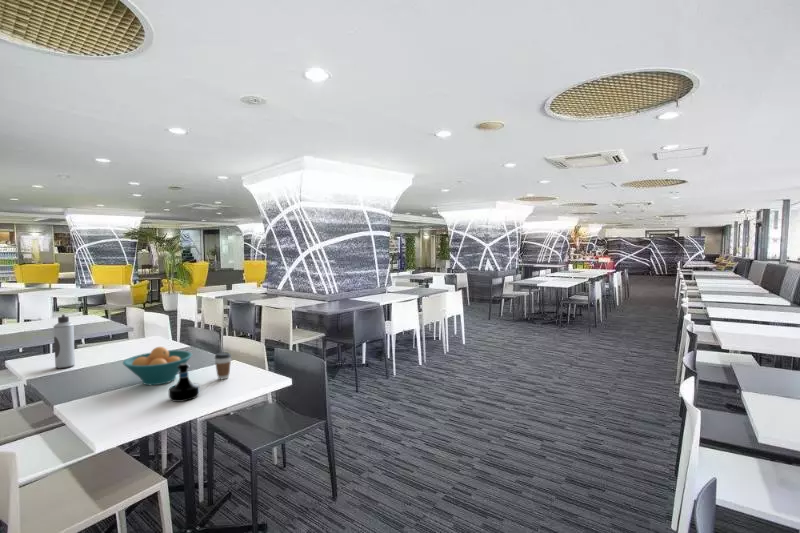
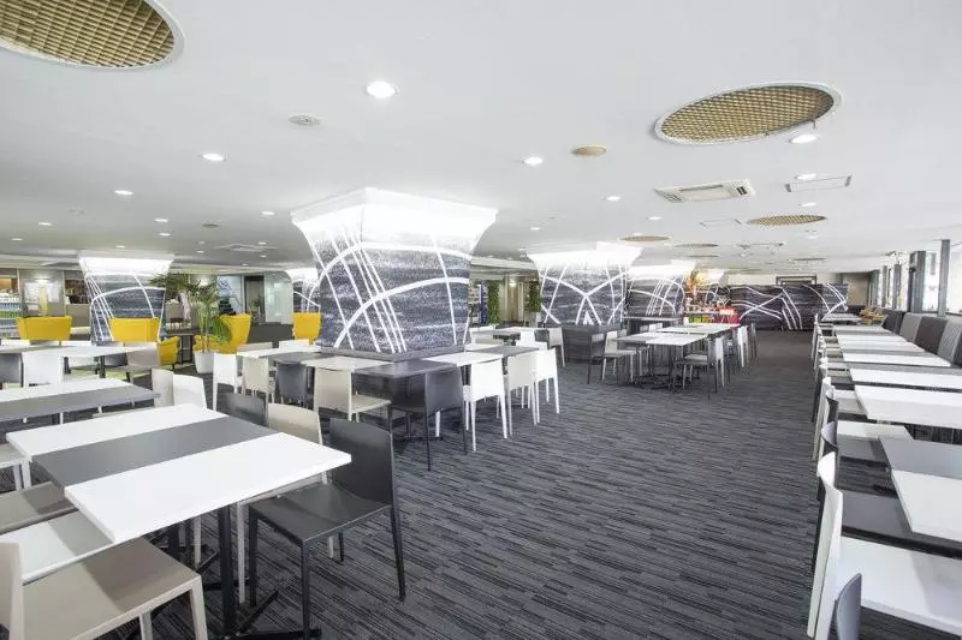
- coffee cup (223, 365)
- water bottle (64, 340)
- tequila bottle (184, 380)
- fruit bowl (158, 364)
